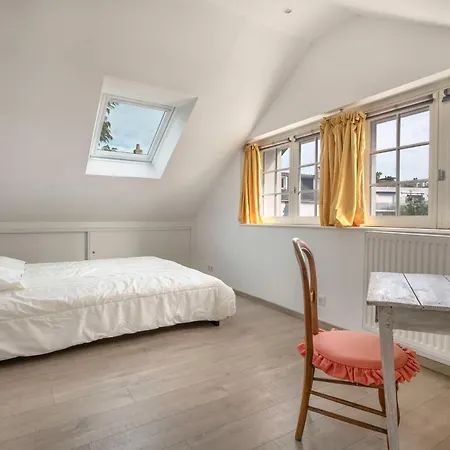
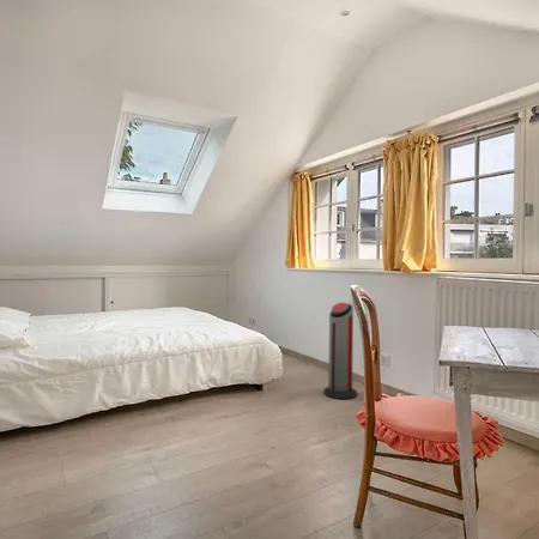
+ air purifier (340, 347)
